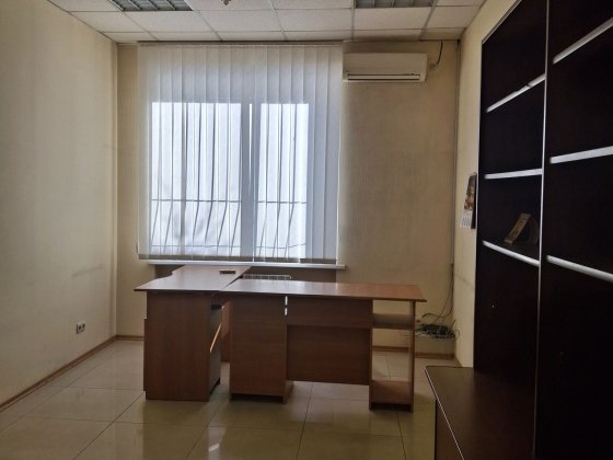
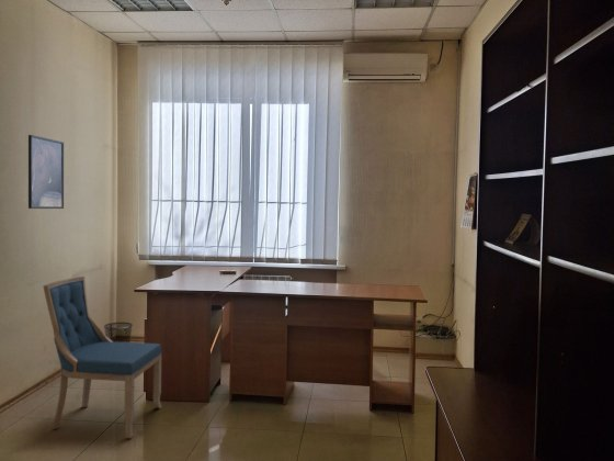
+ waste bin (117, 339)
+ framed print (46, 173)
+ chair (102, 350)
